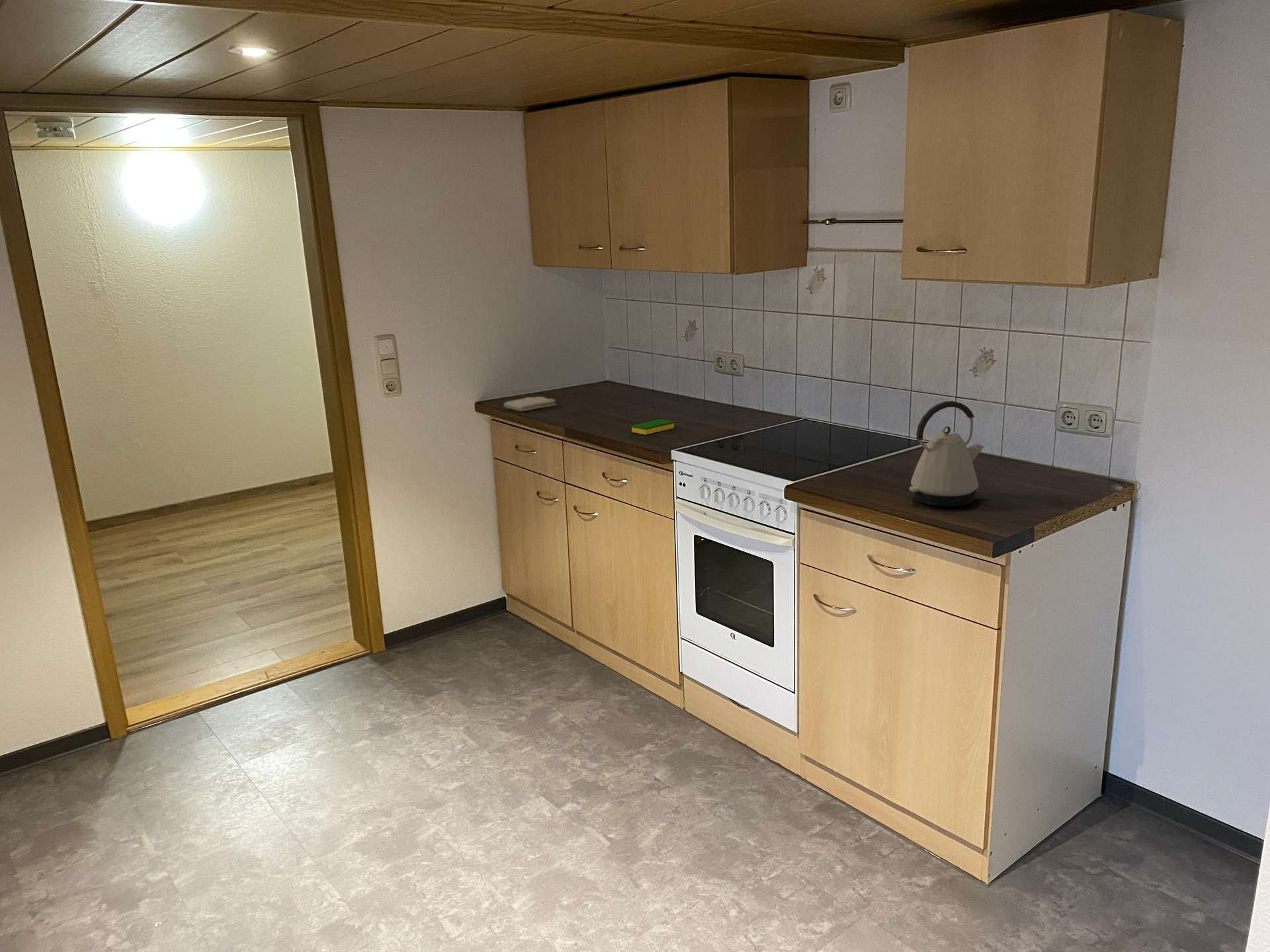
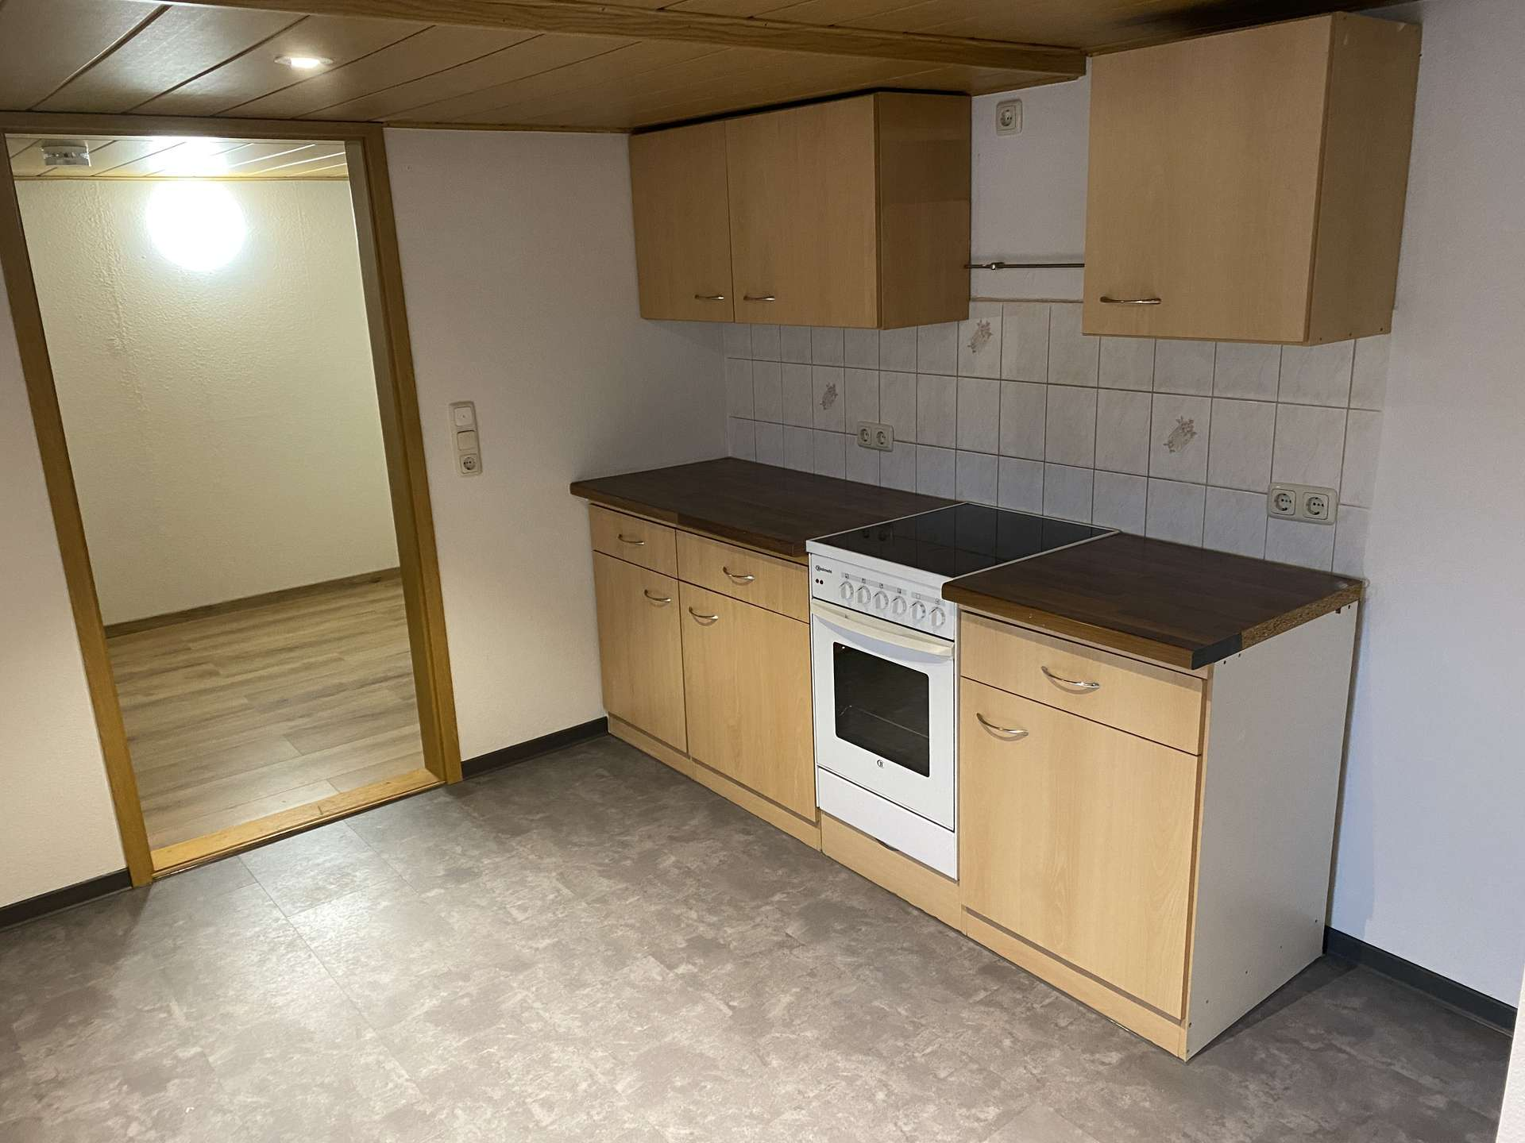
- washcloth (530, 403)
- kettle (948, 451)
- dish sponge (653, 426)
